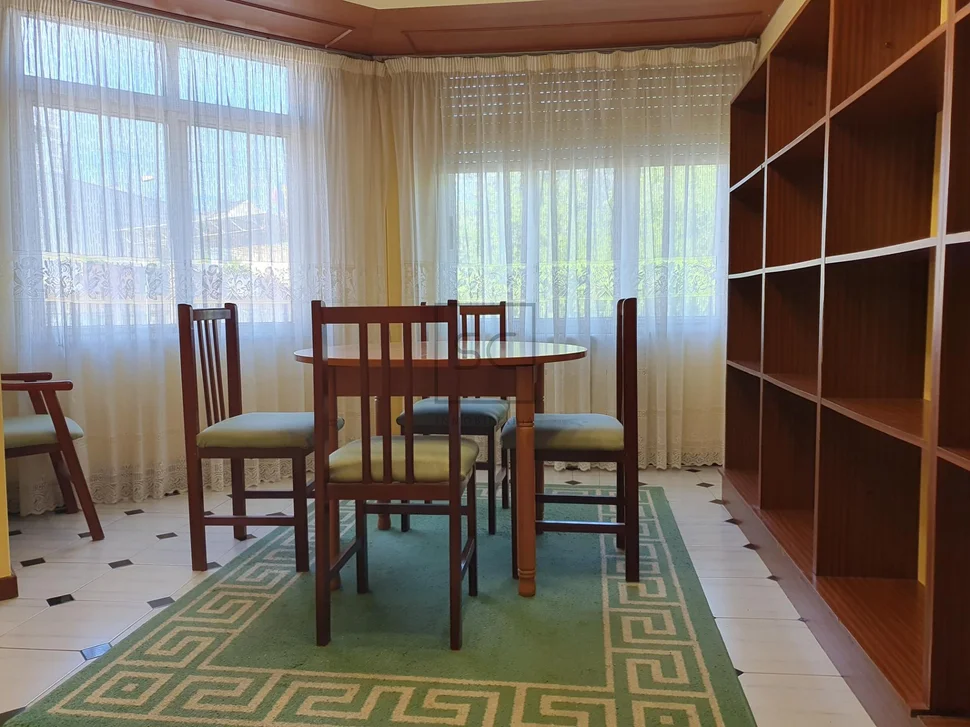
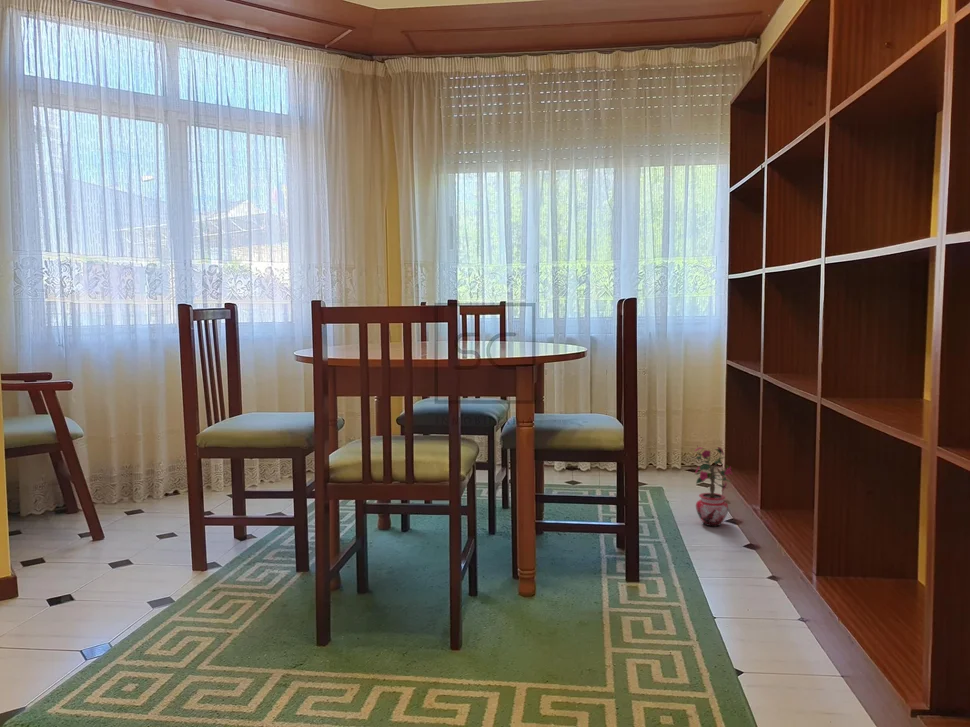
+ potted plant (712, 484)
